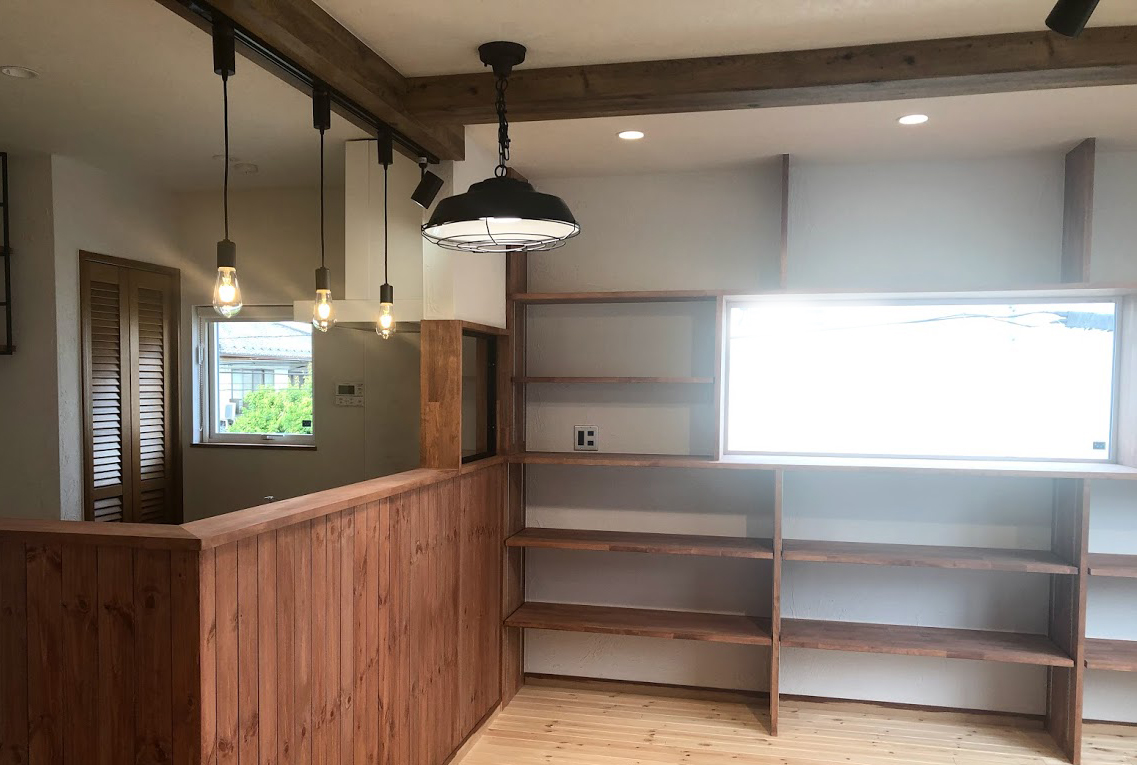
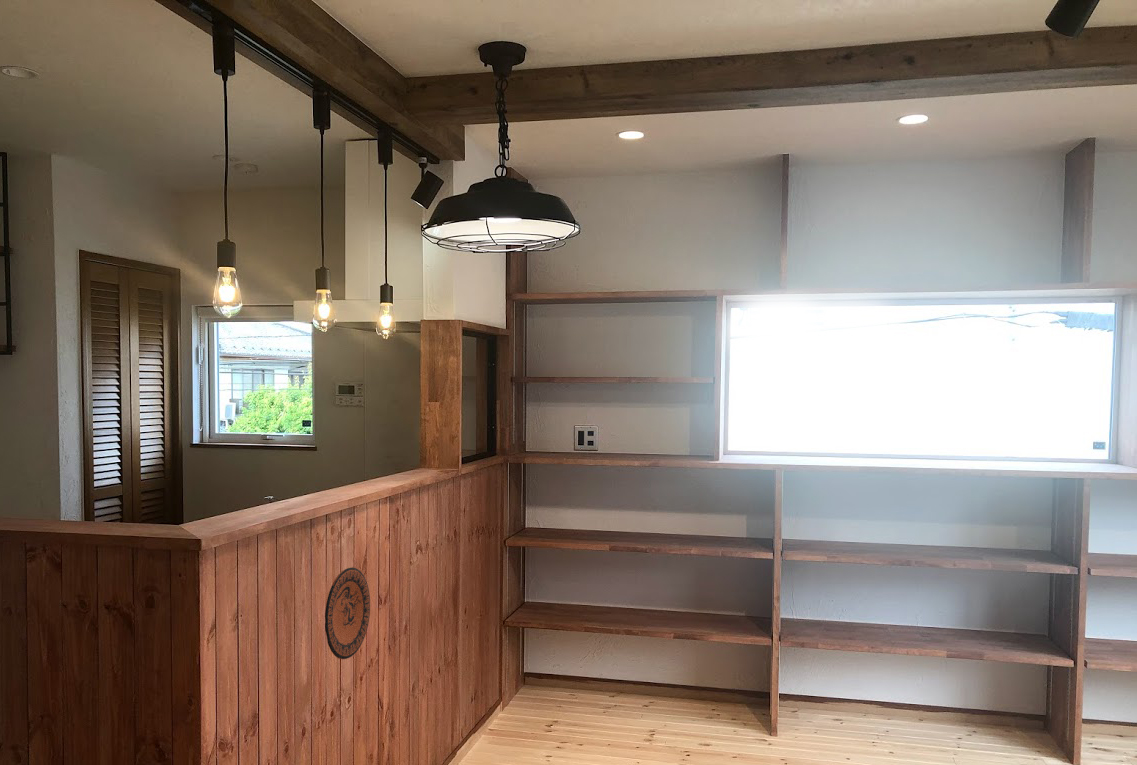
+ decorative plate (347, 612)
